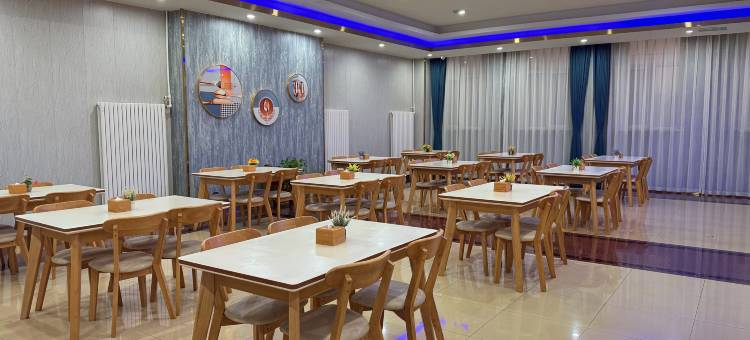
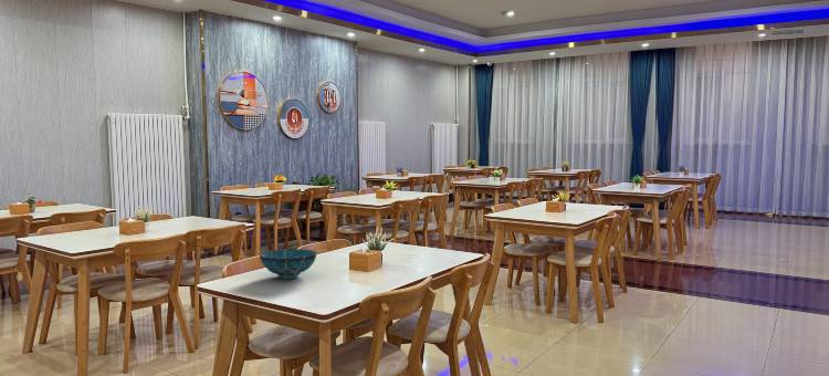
+ decorative bowl (288, 264)
